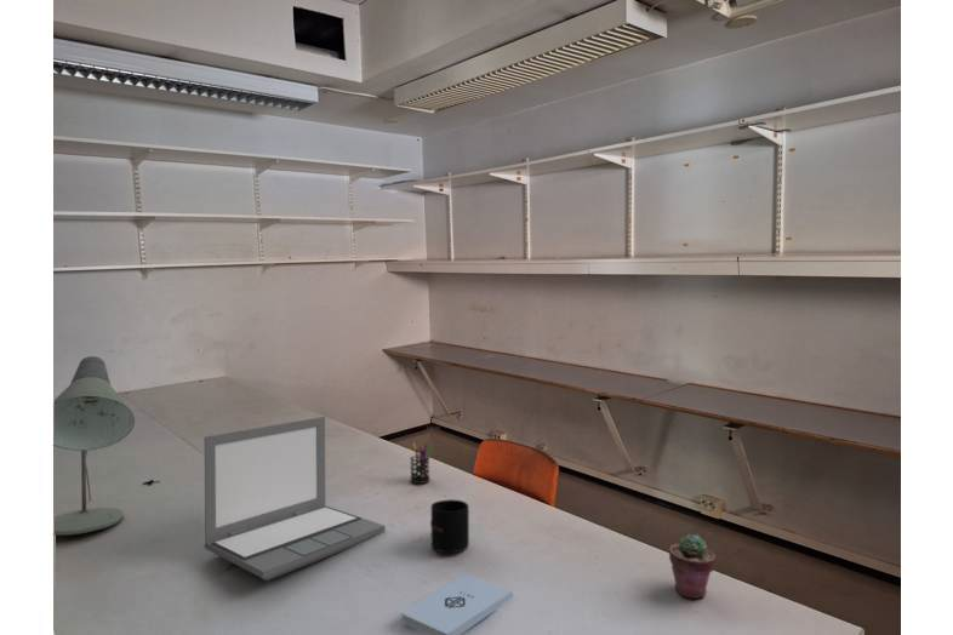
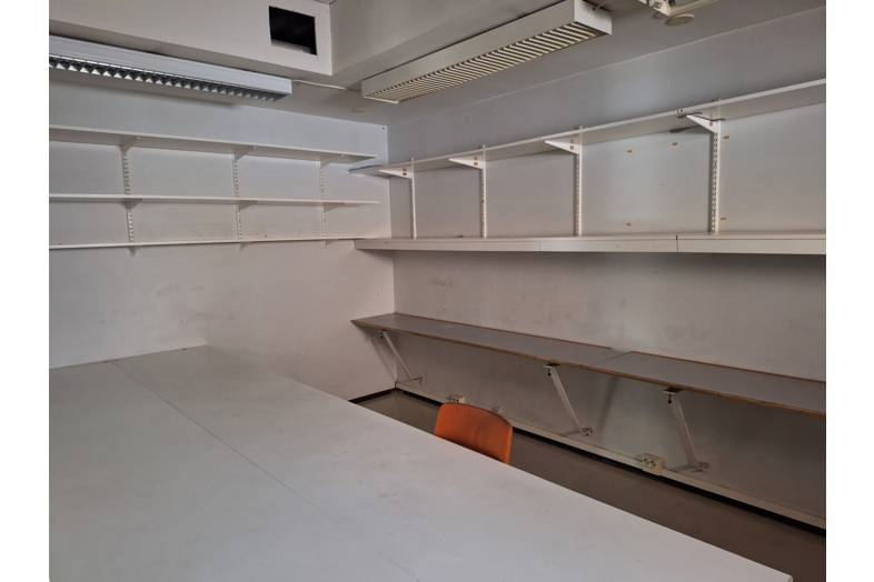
- potted succulent (691, 564)
- notepad (457, 605)
- laptop (297, 487)
- pen holder (422, 460)
- mug (449, 524)
- desk lamp (108, 436)
